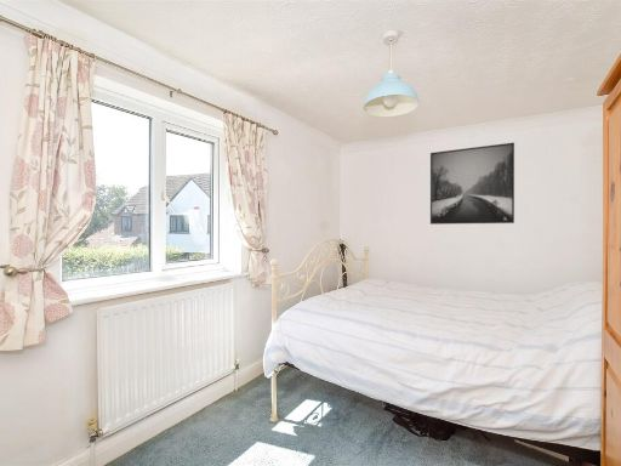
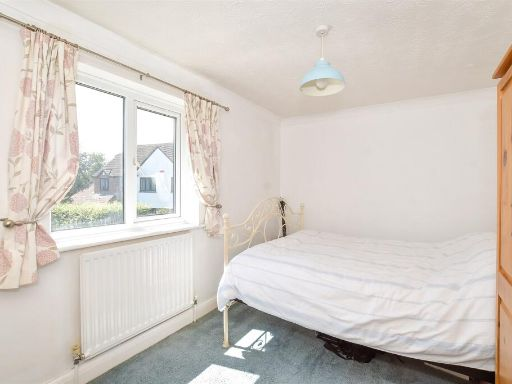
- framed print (469, 186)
